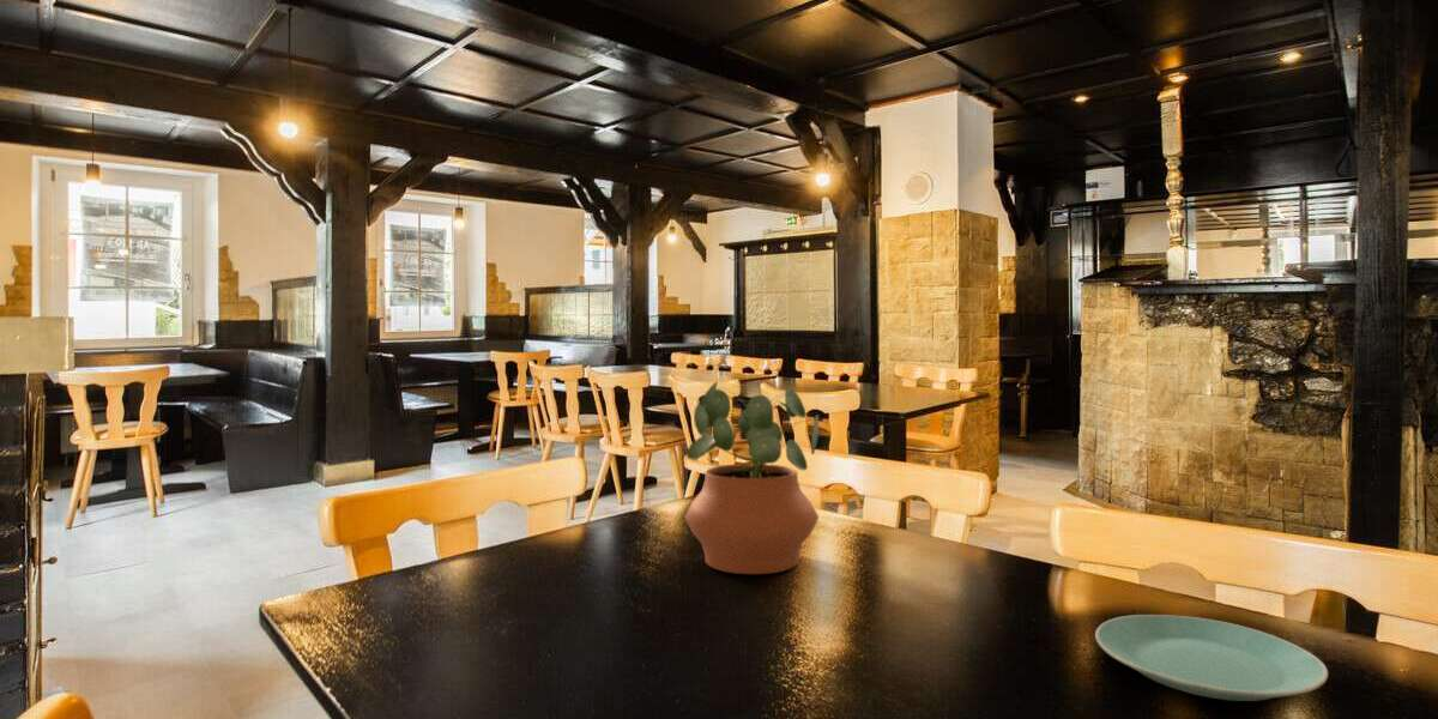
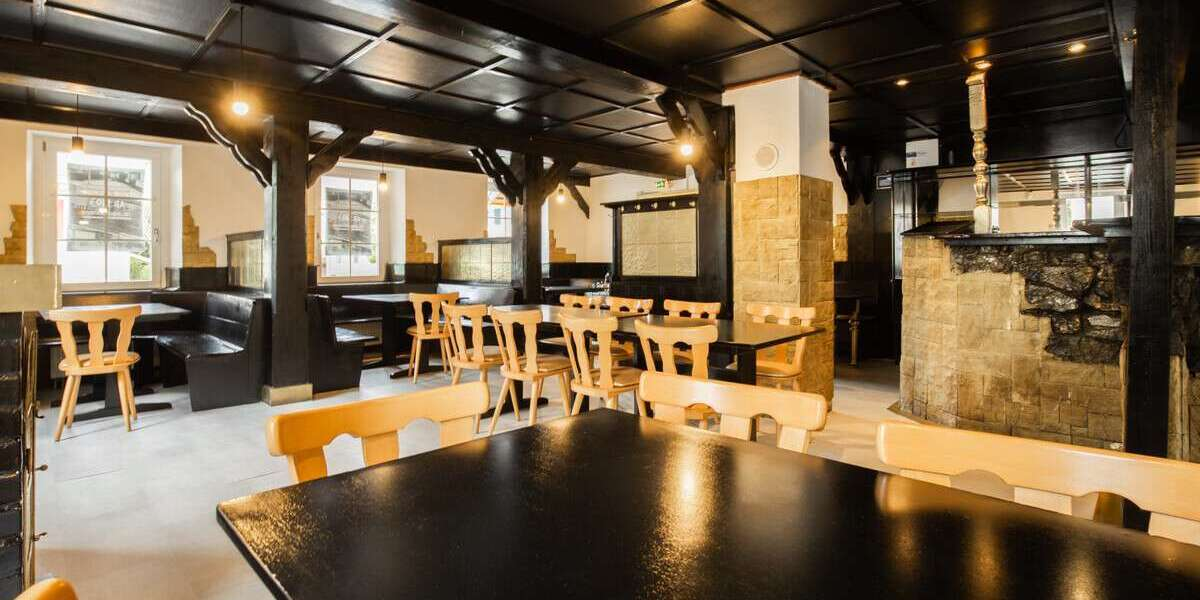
- plate (1203, 659)
- potted plant (754, 473)
